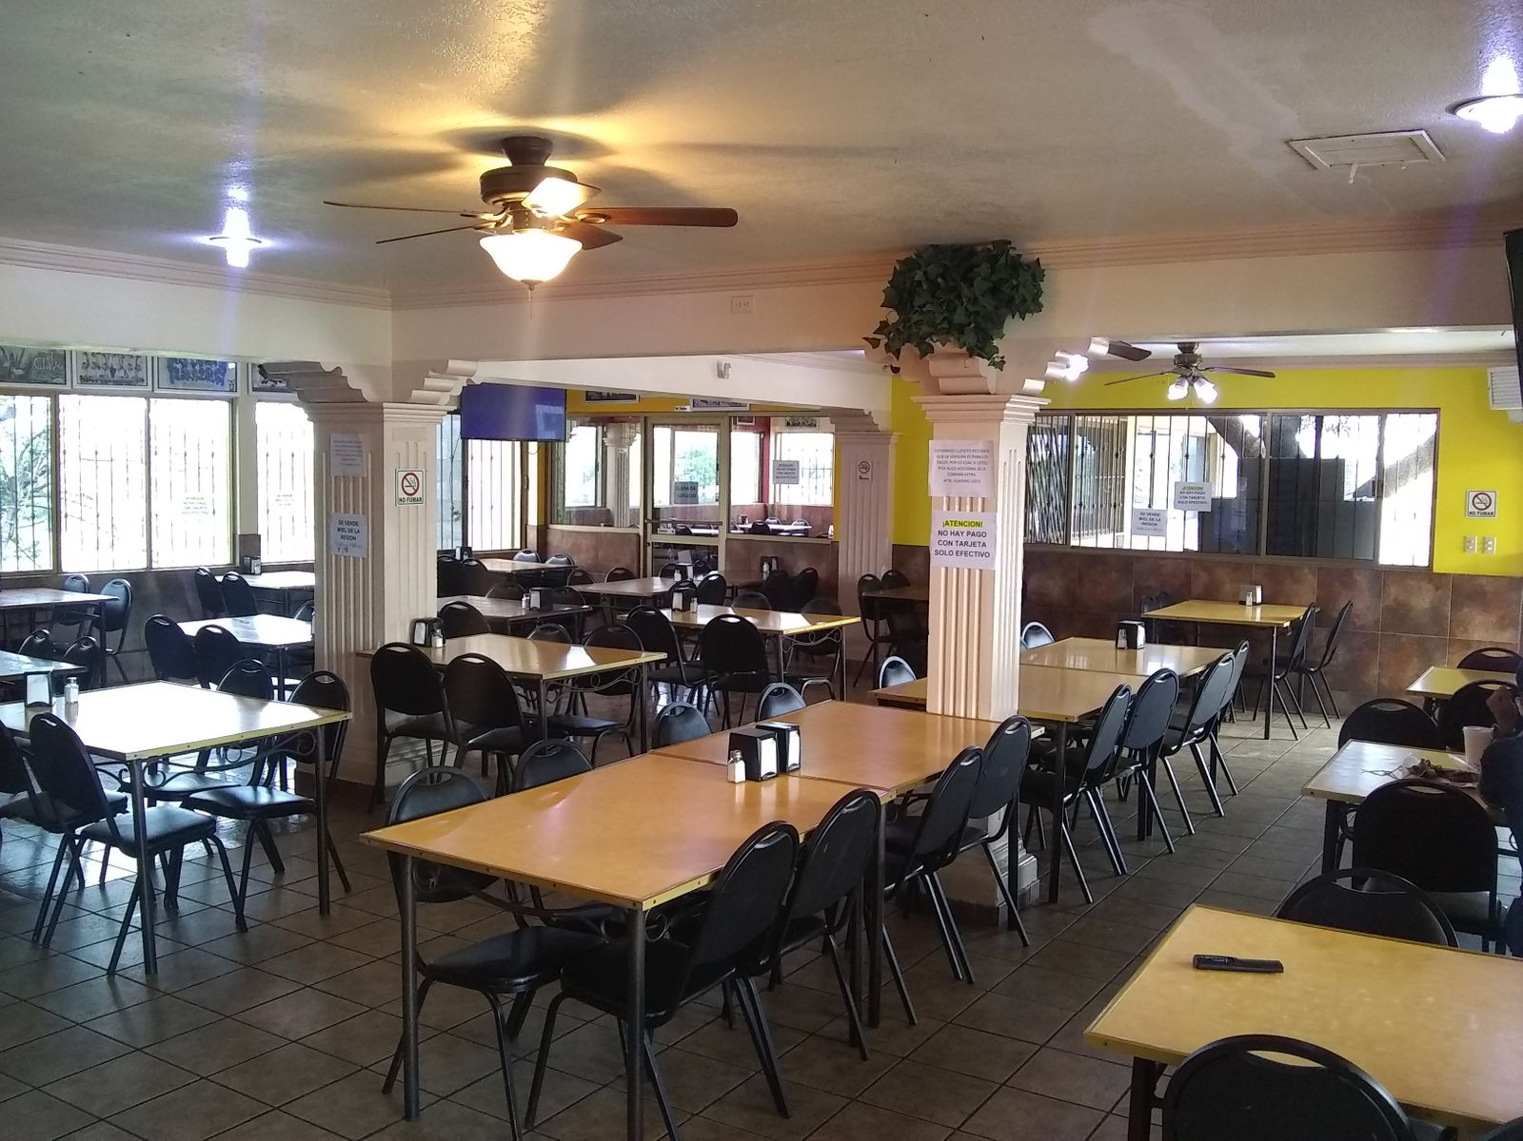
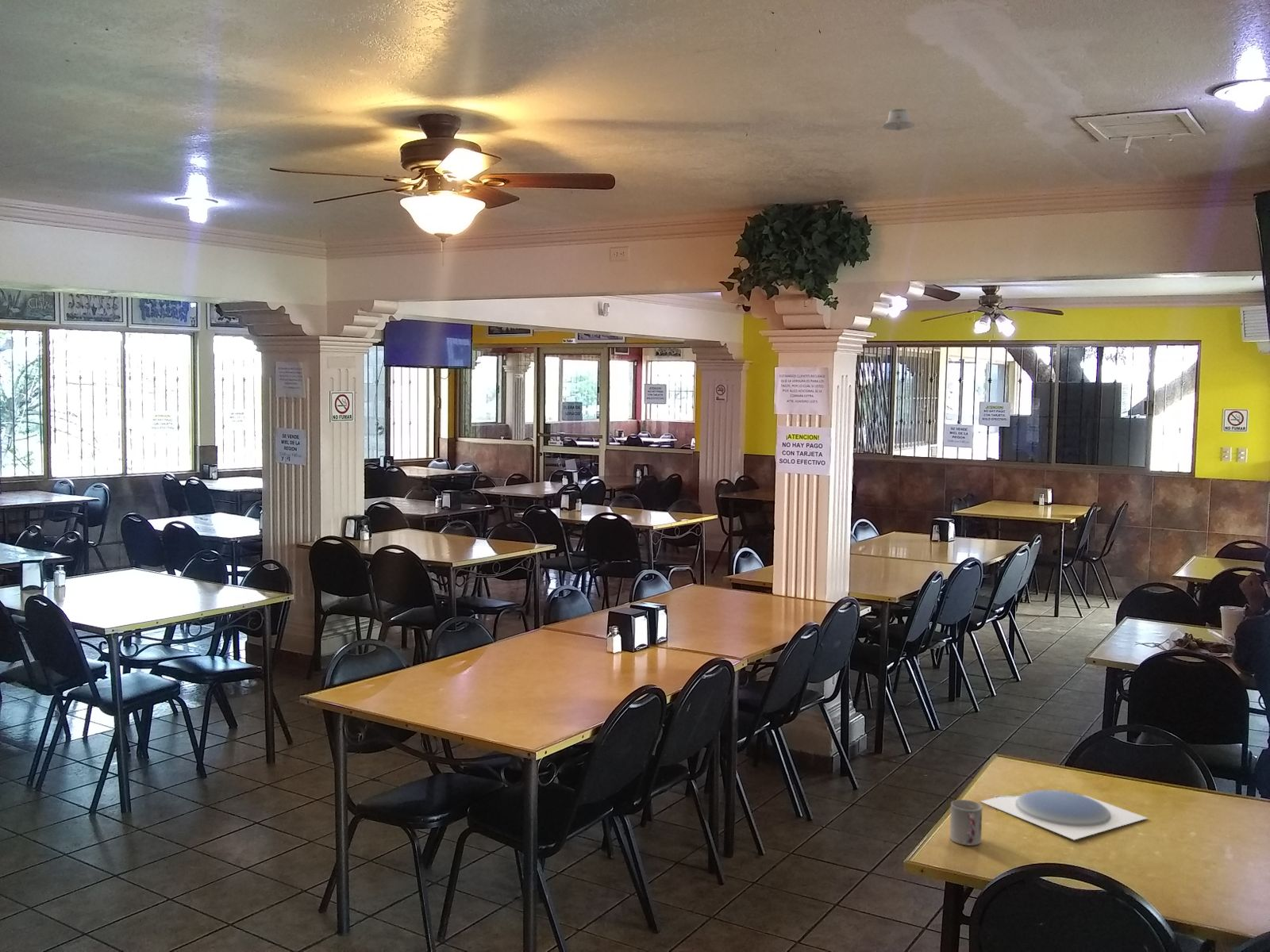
+ cup (968, 824)
+ plate (1062, 804)
+ recessed light (898, 119)
